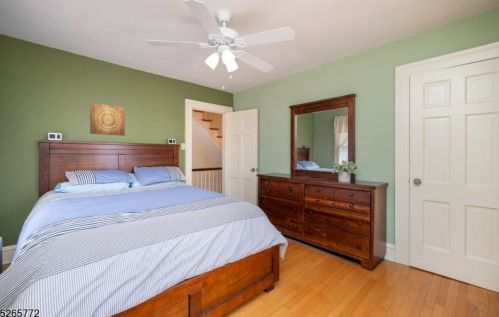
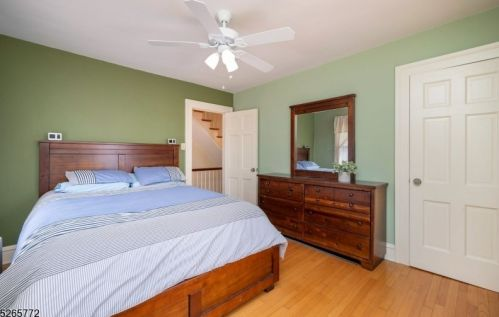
- wall art (108, 119)
